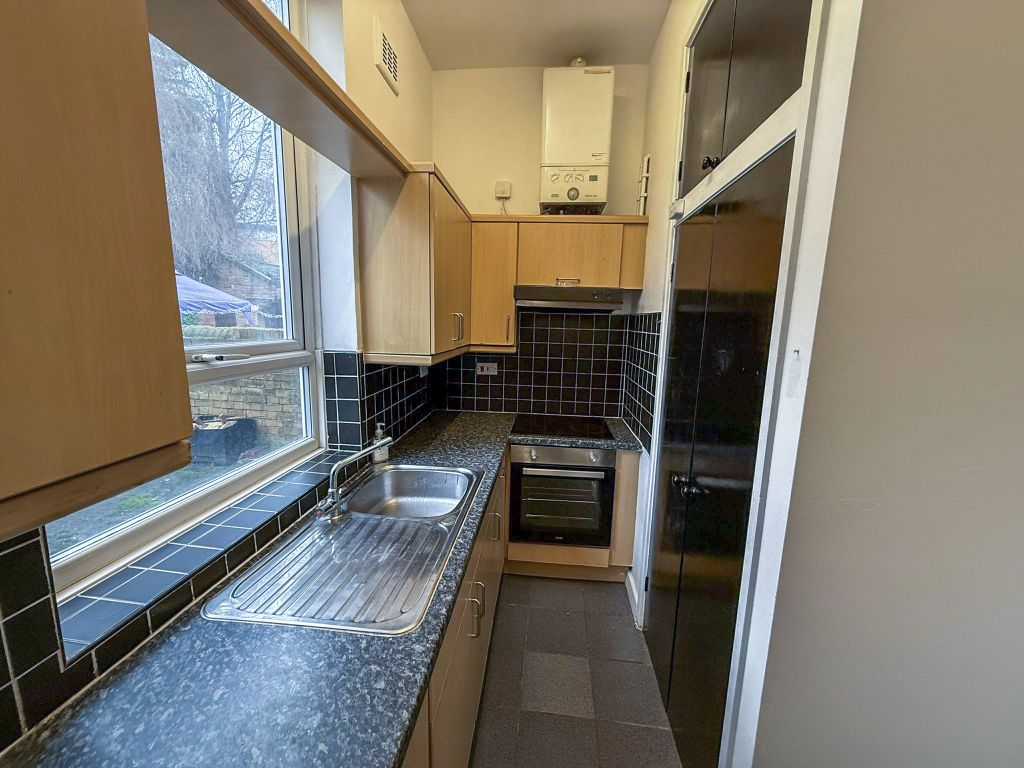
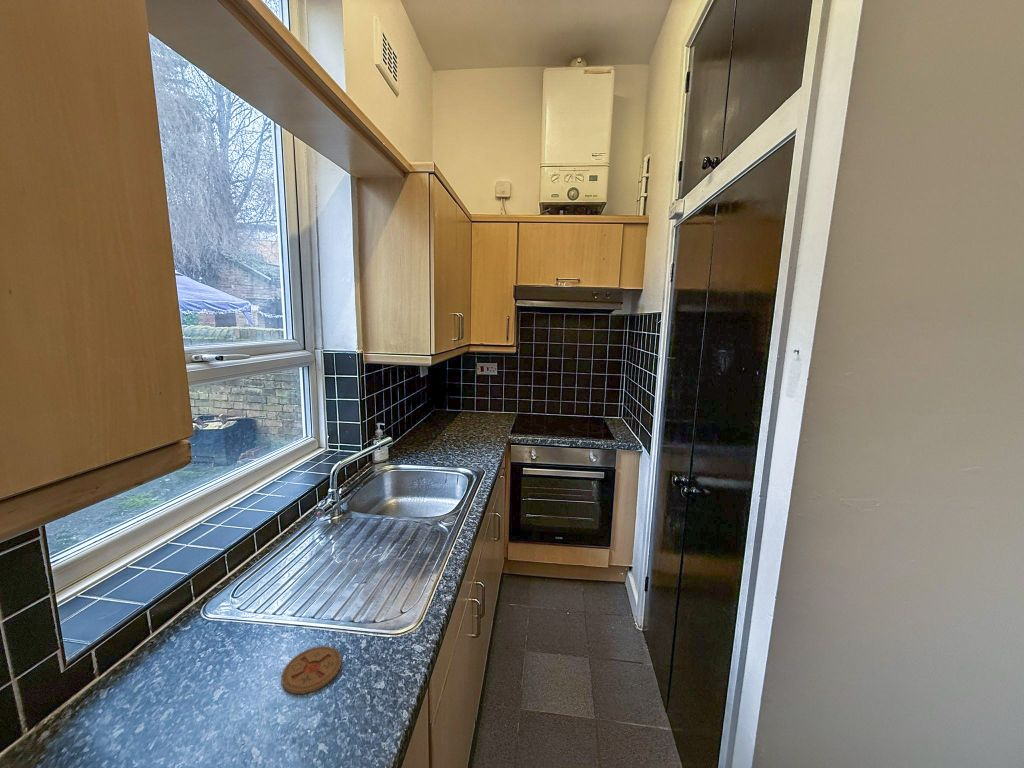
+ coaster (312, 668)
